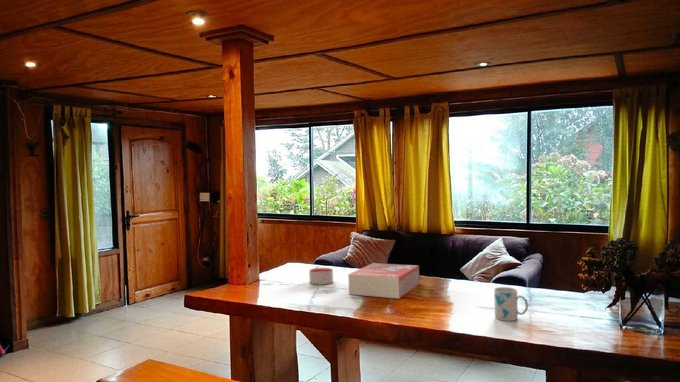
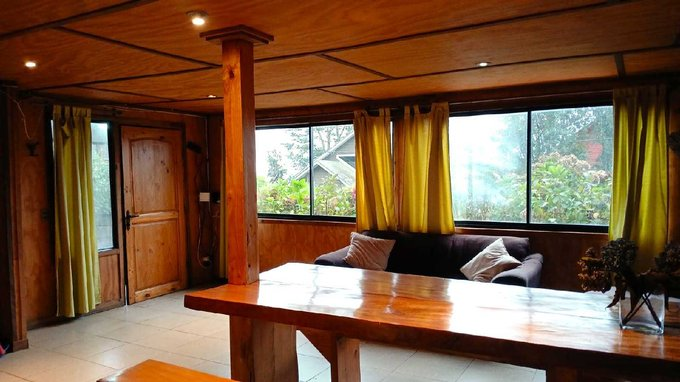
- candle (321, 275)
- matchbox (385, 279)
- mug (511, 304)
